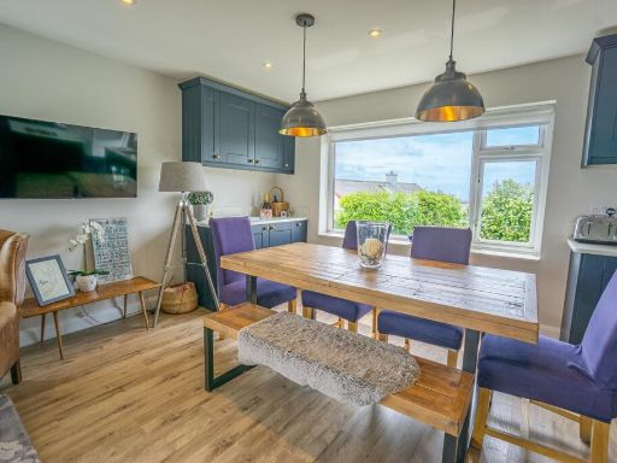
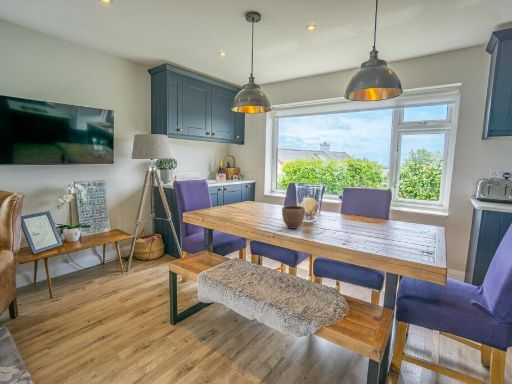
+ decorative bowl (292, 217)
